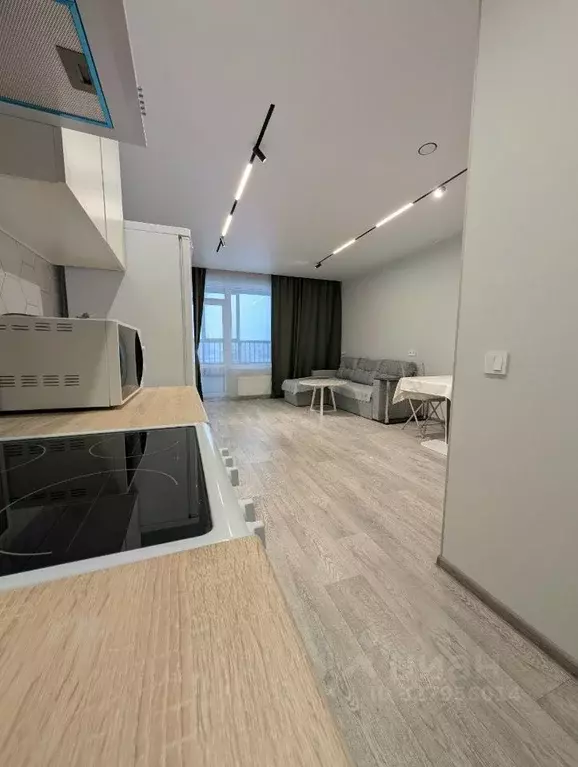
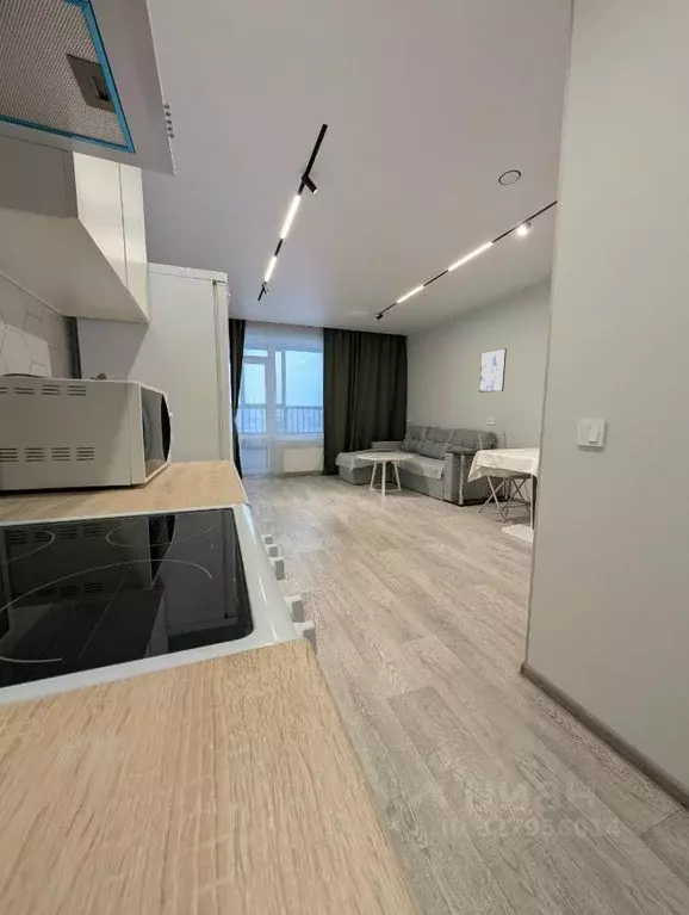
+ wall art (491, 371)
